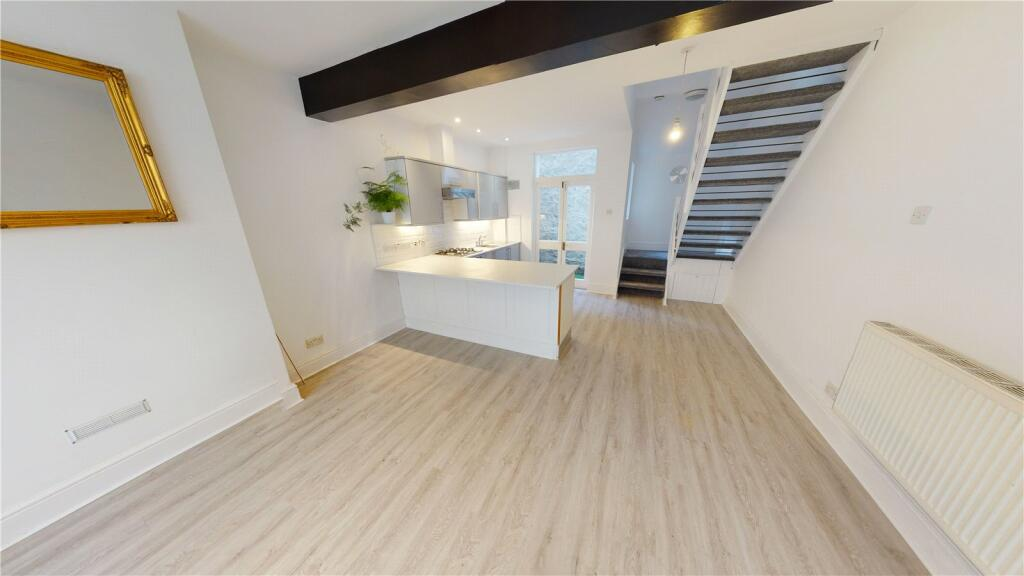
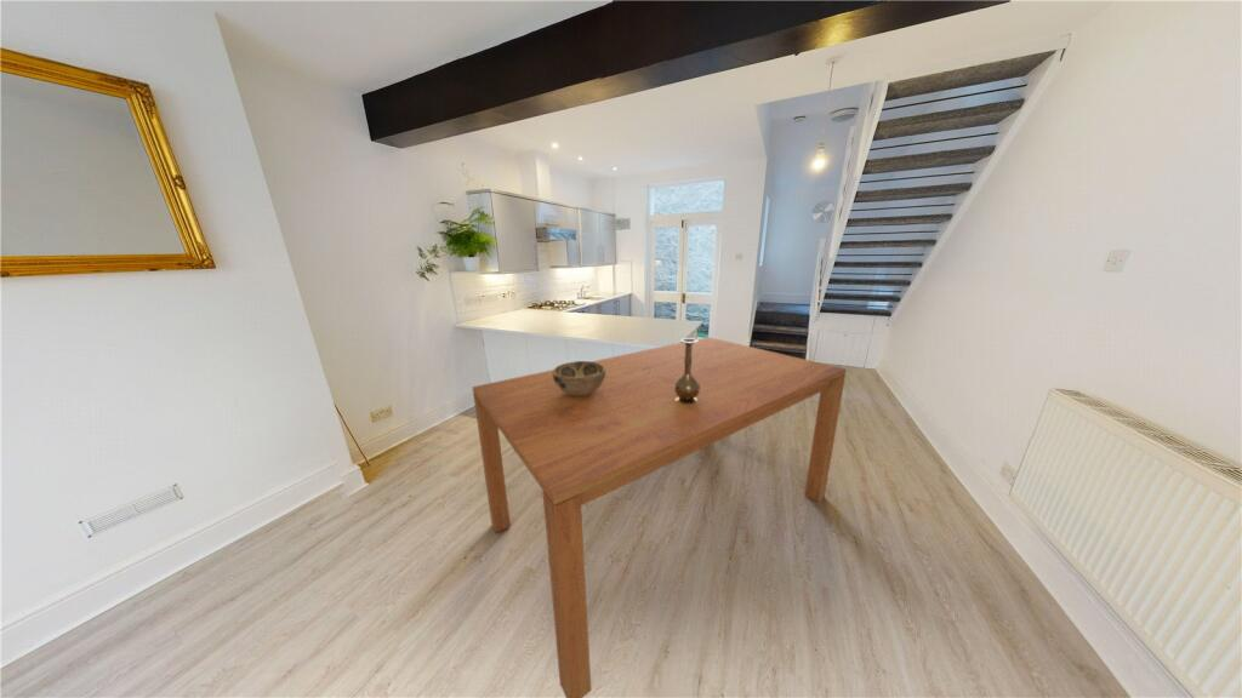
+ dining table (666, 447)
+ decorative bowl (579, 379)
+ vase (688, 370)
